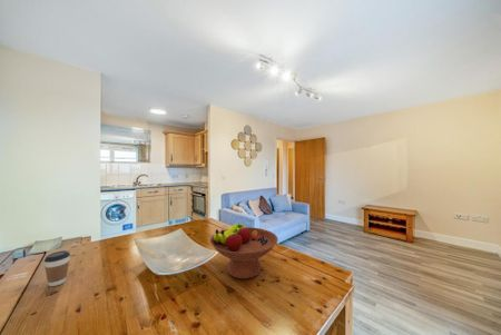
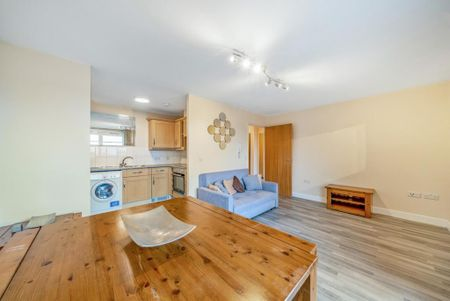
- fruit bowl (244, 247)
- coffee cup (57, 268)
